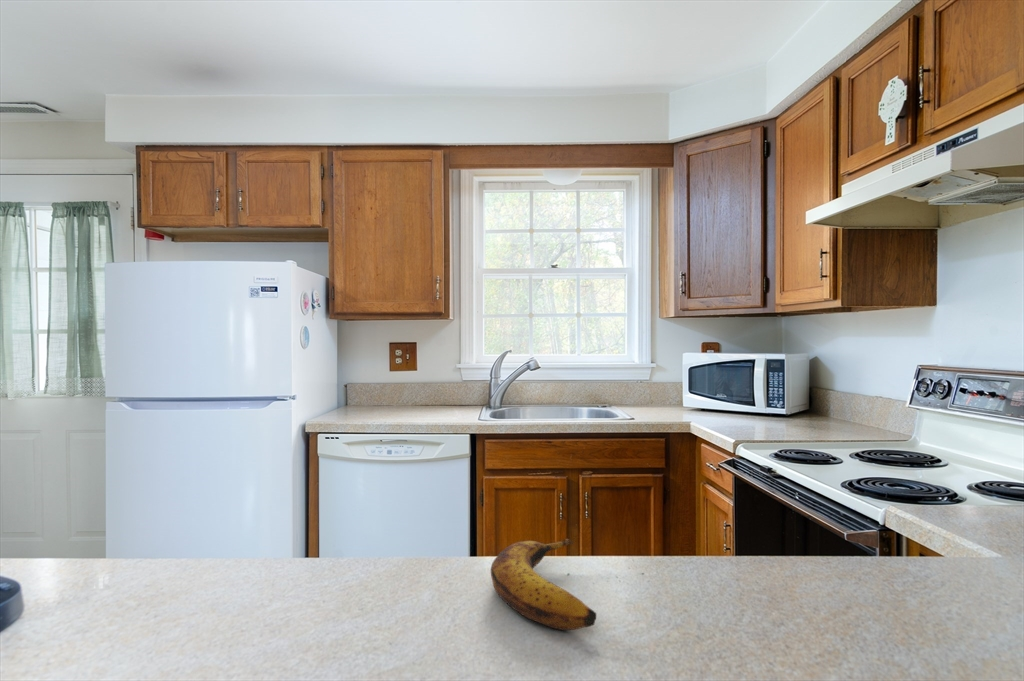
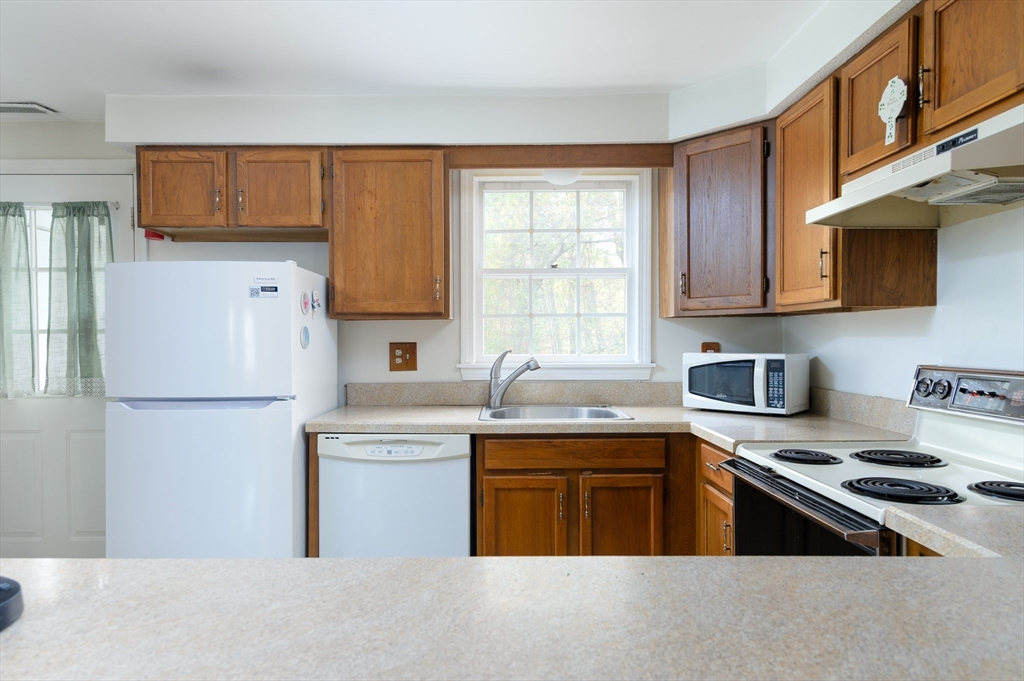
- banana (543, 578)
